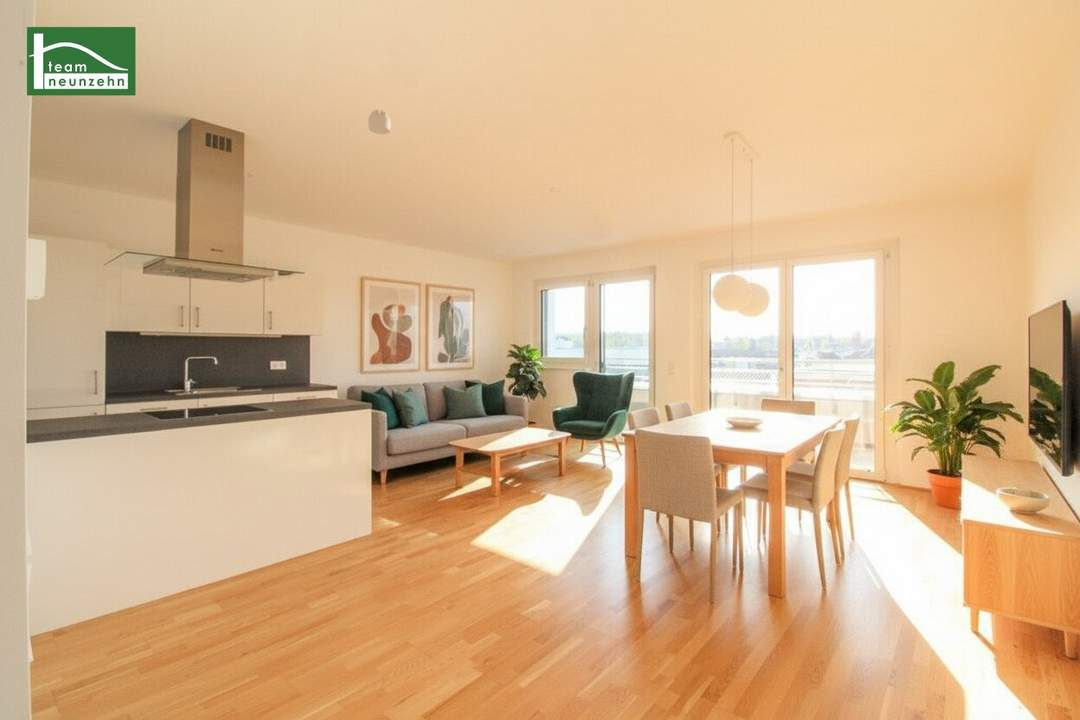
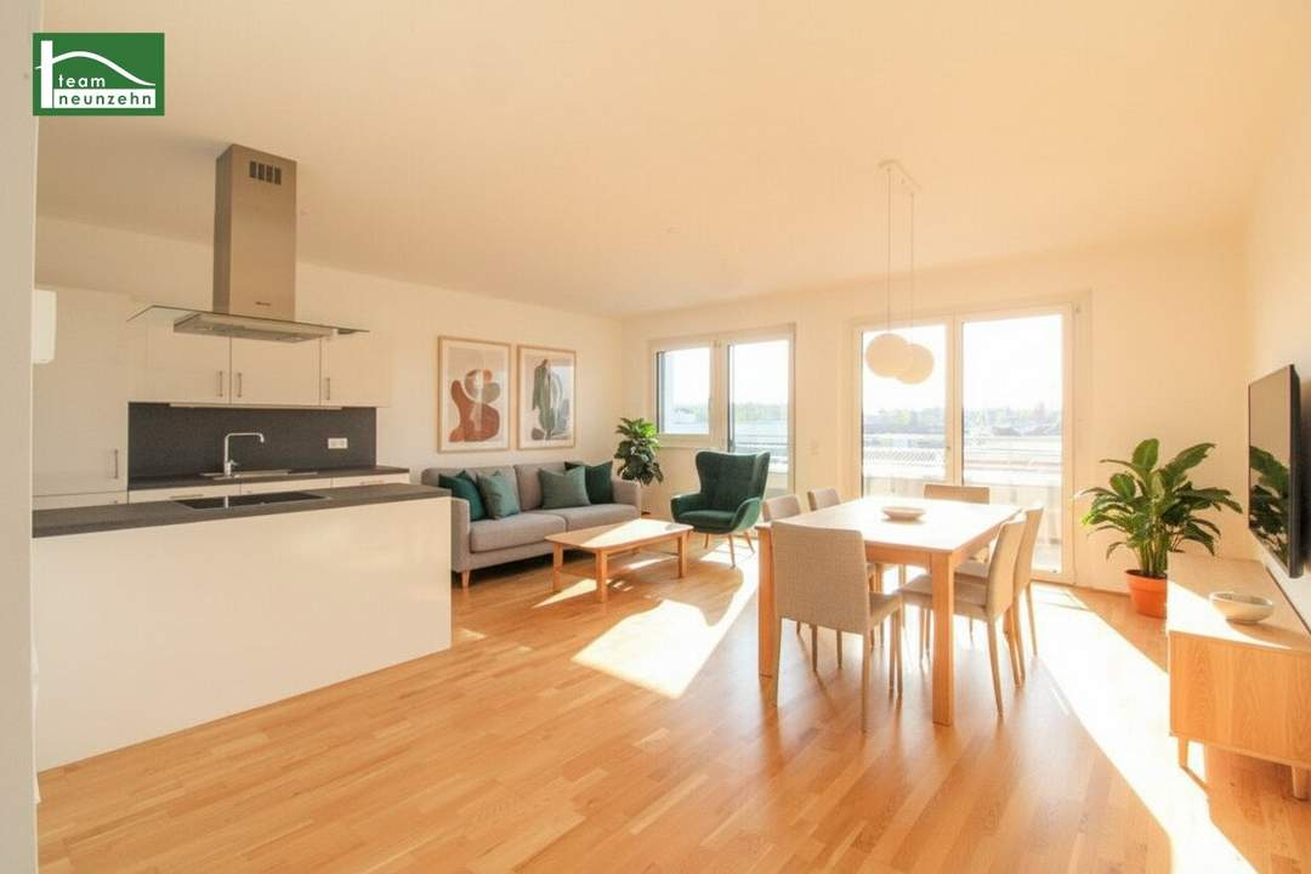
- smoke detector (379, 121)
